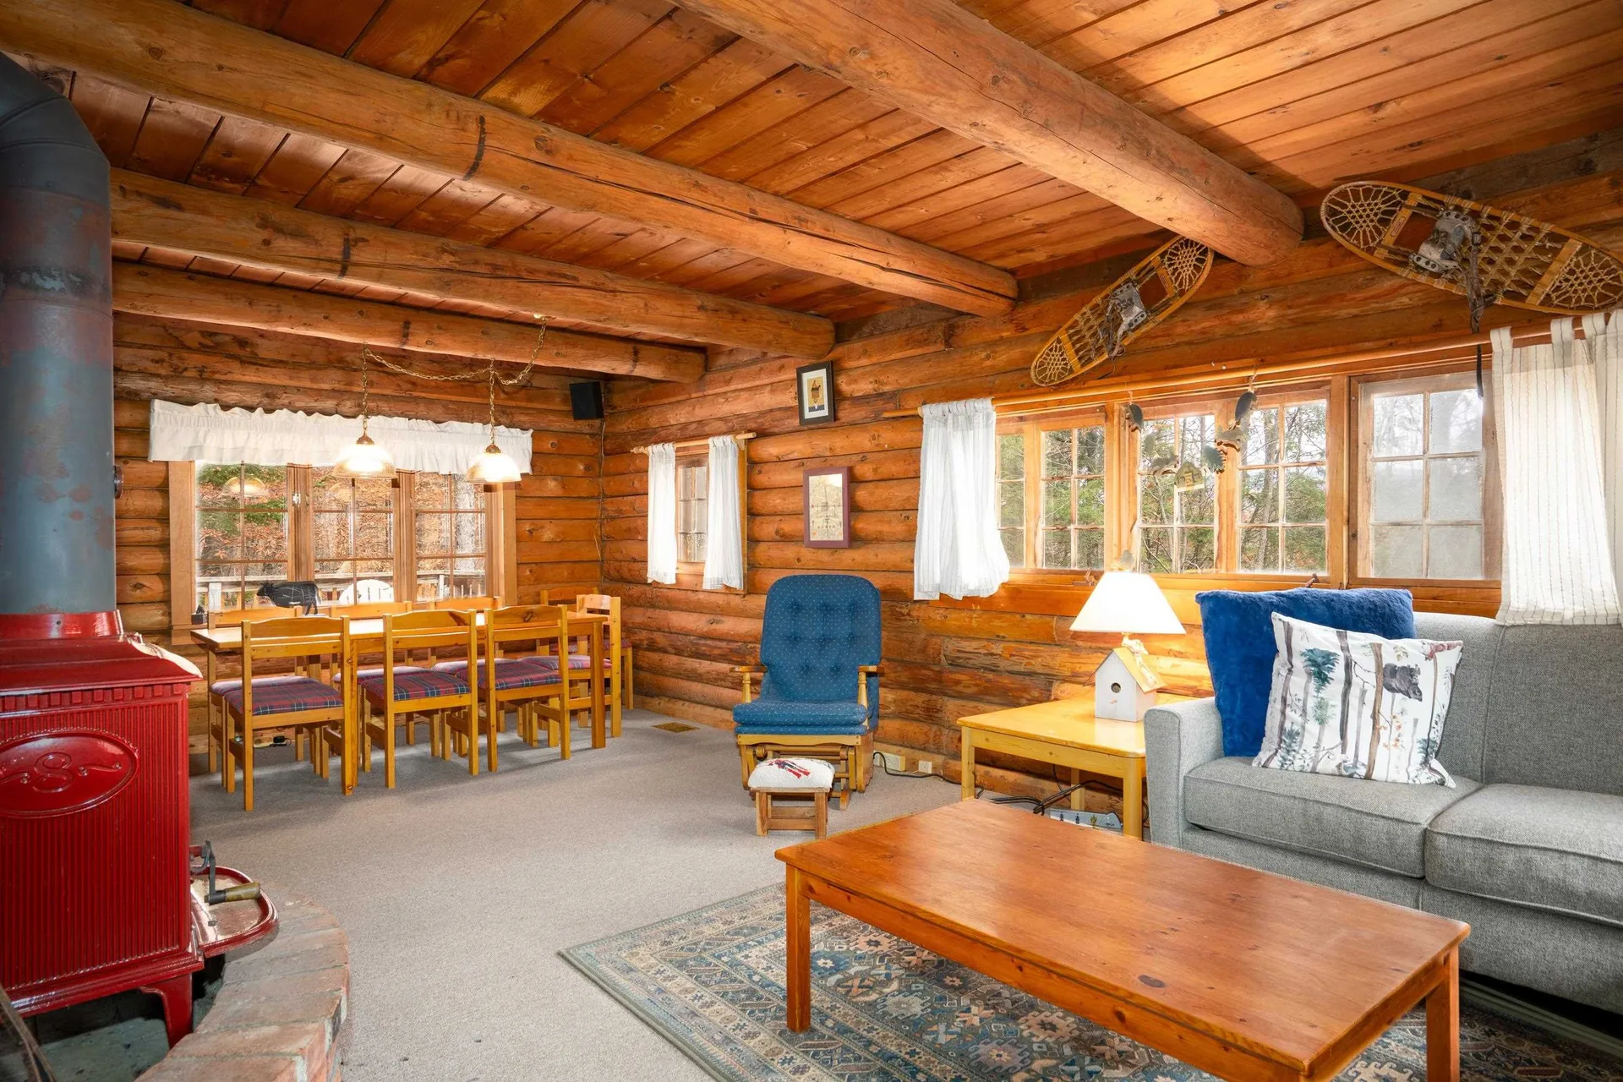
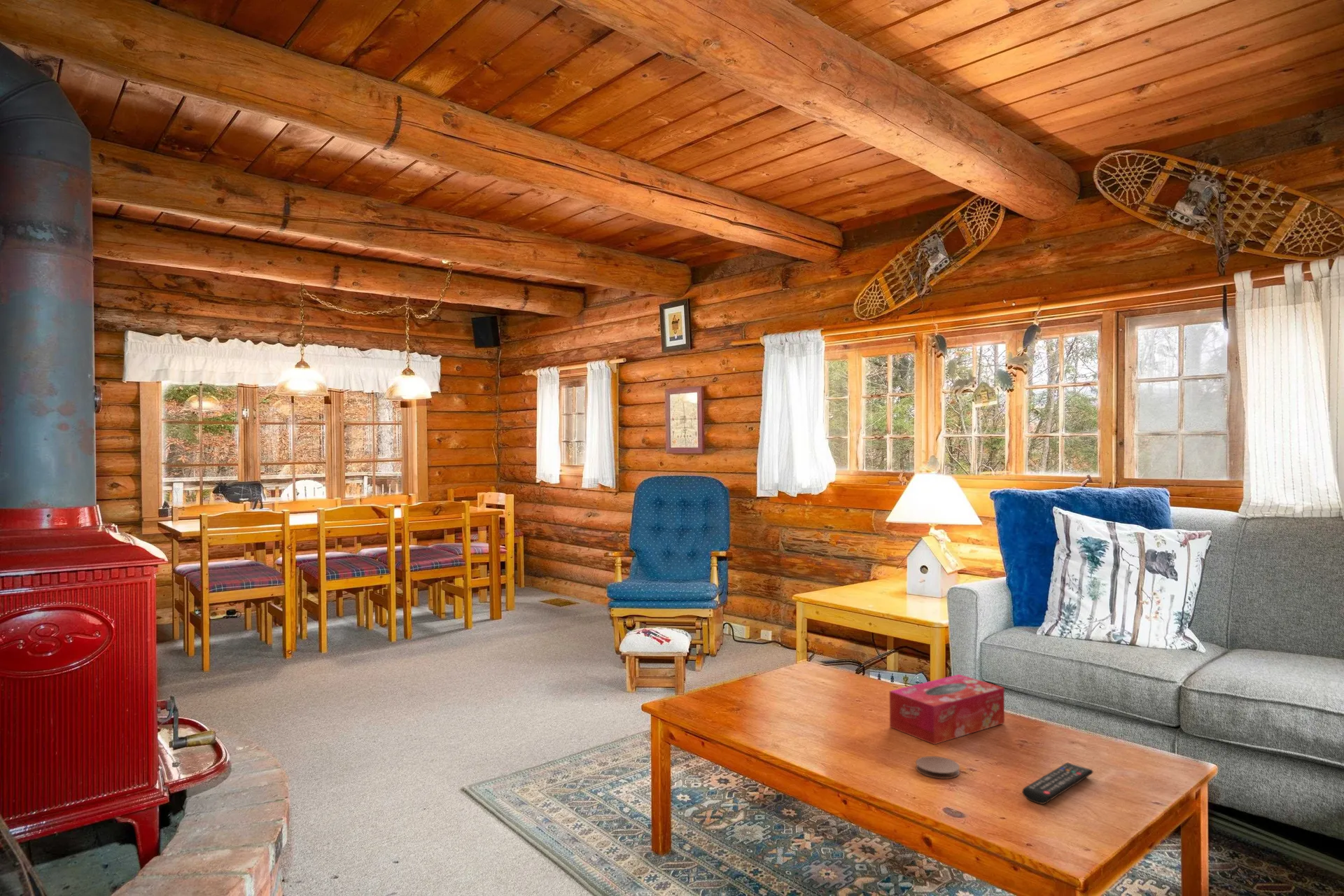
+ tissue box (947, 707)
+ remote control (1058, 783)
+ coaster (937, 766)
